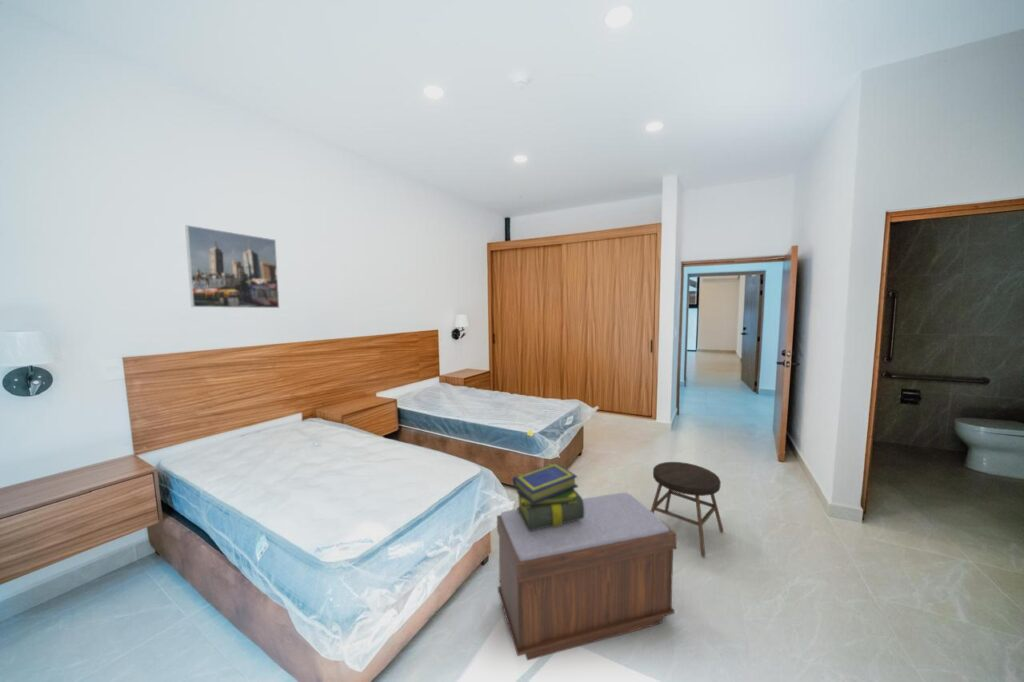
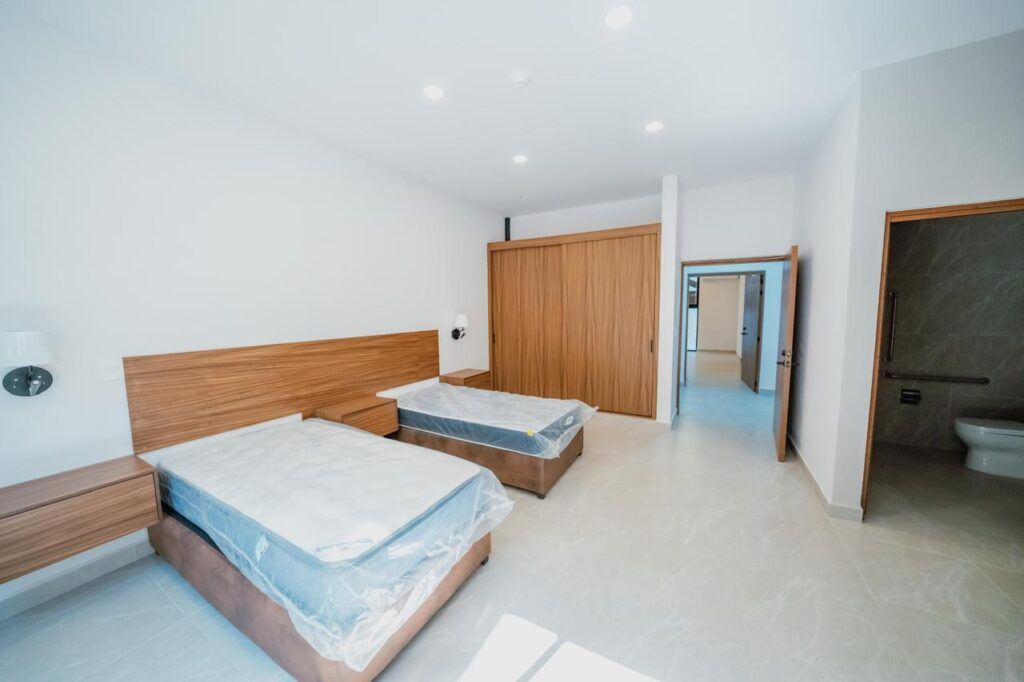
- bench (581, 564)
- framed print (236, 270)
- stool (685, 498)
- stack of books (547, 495)
